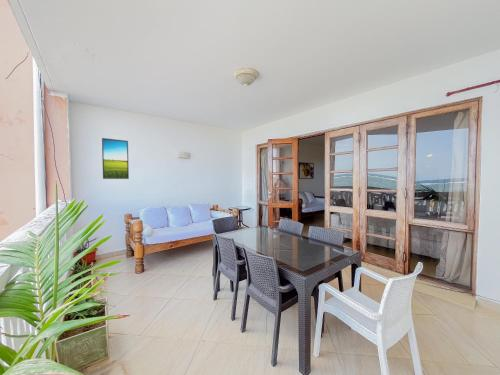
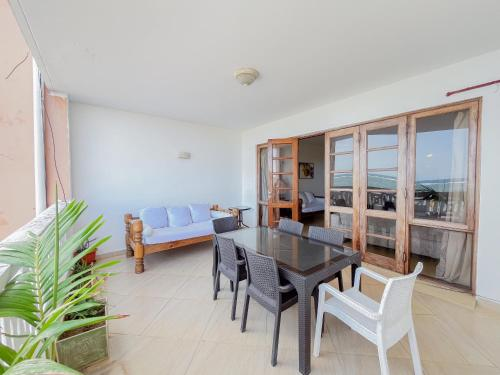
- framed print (115, 159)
